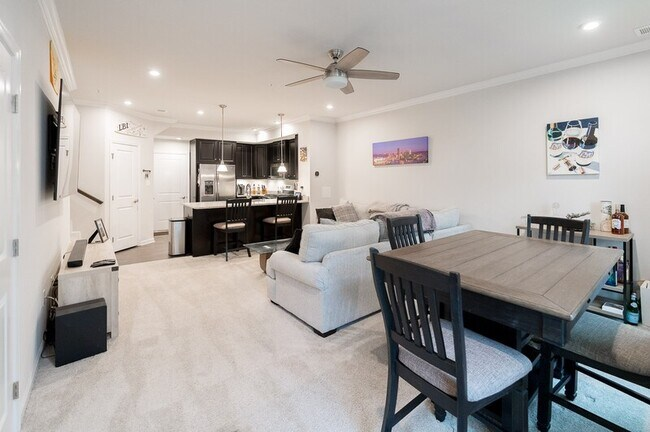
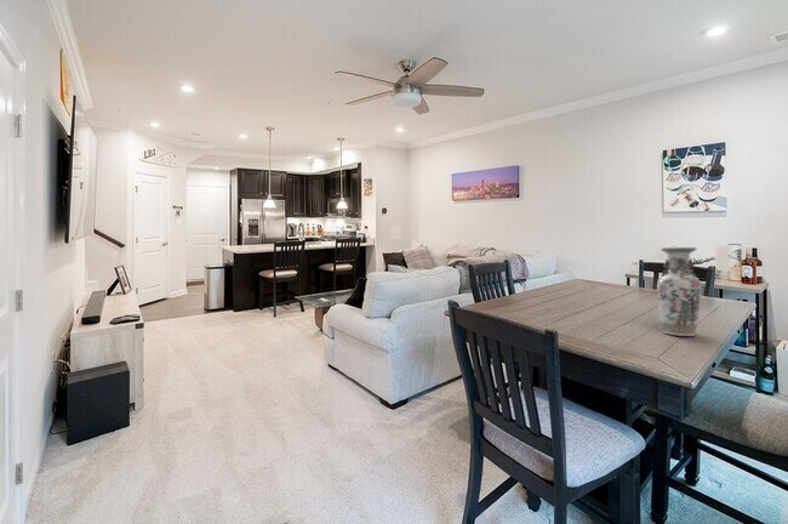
+ vase (678, 290)
